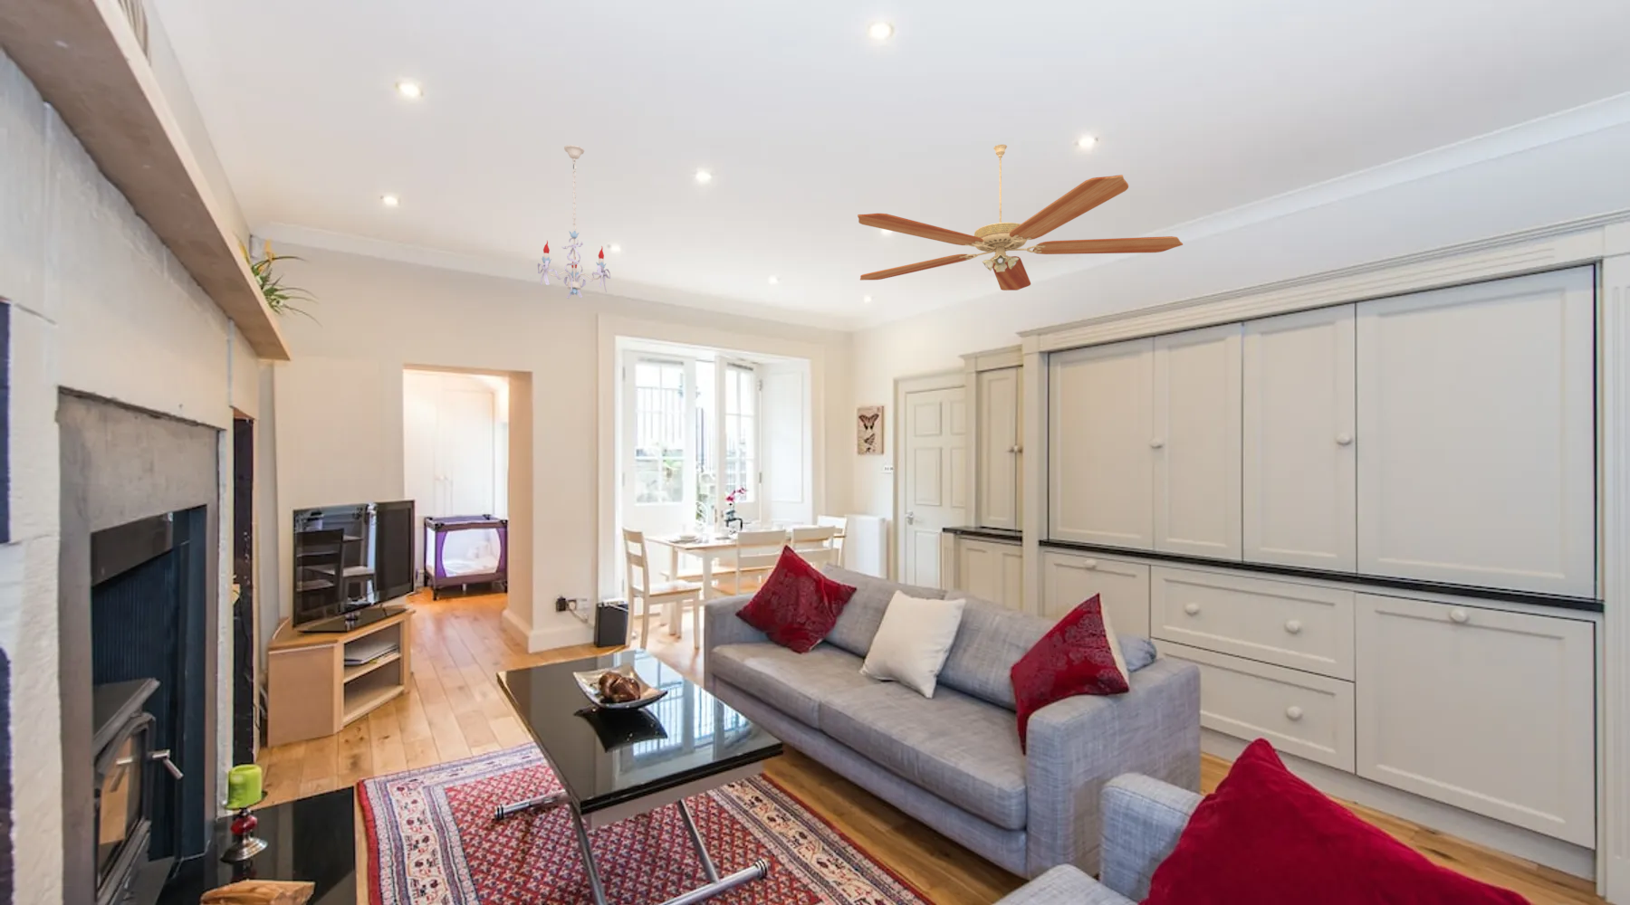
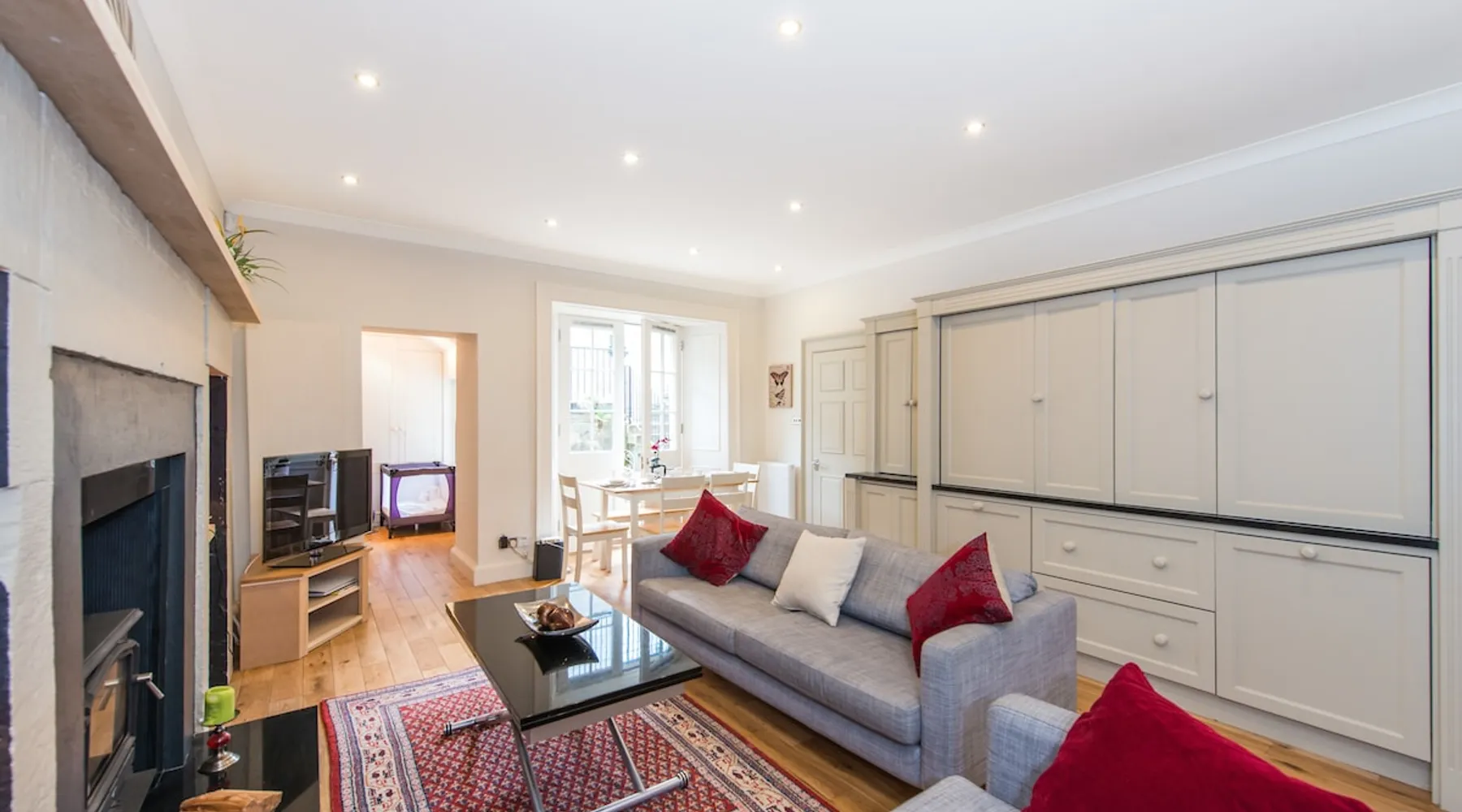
- ceiling fan (1001, 211)
- chandelier (574, 224)
